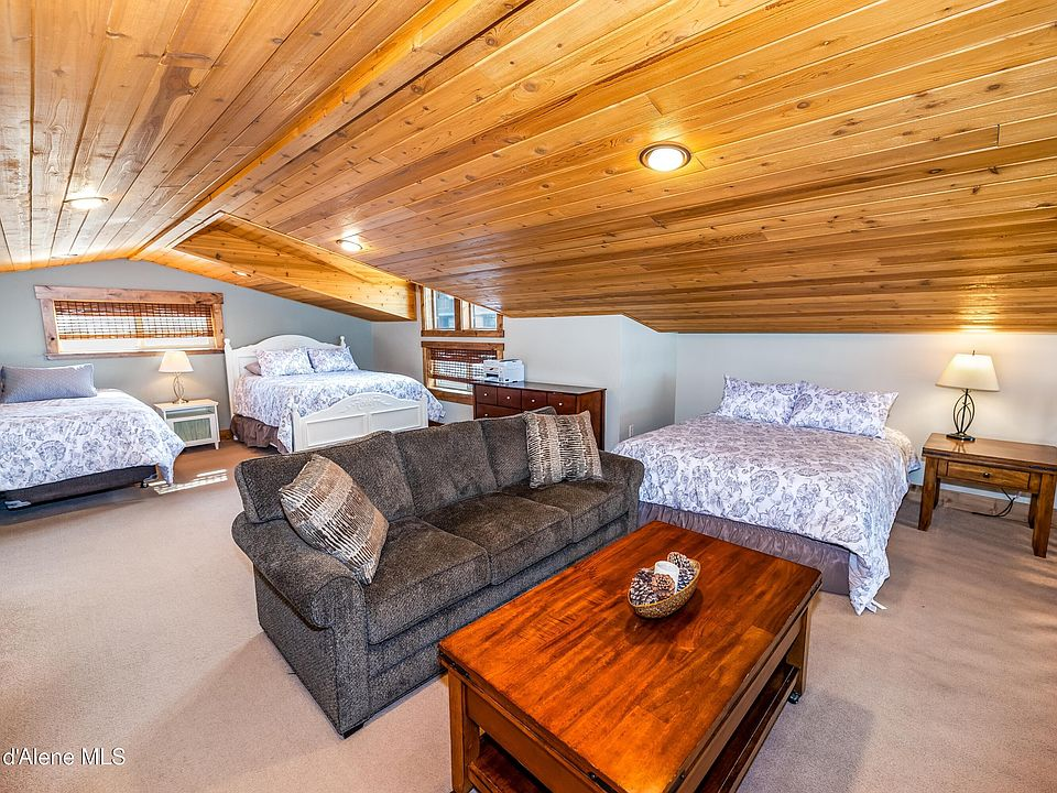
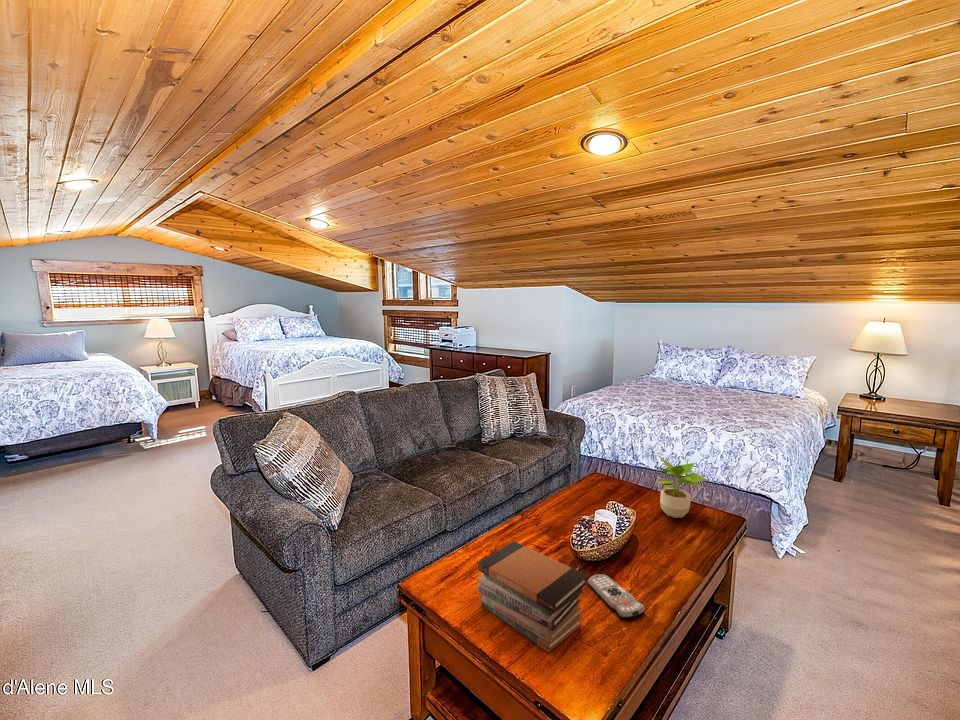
+ book stack (529, 591)
+ potted plant (680, 489)
+ remote control (613, 594)
